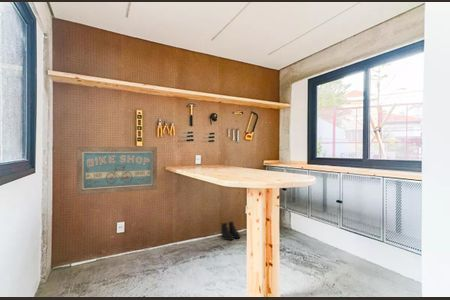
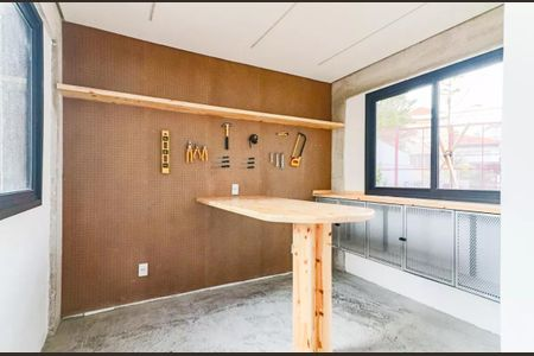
- boots (230, 229)
- wall art (119, 169)
